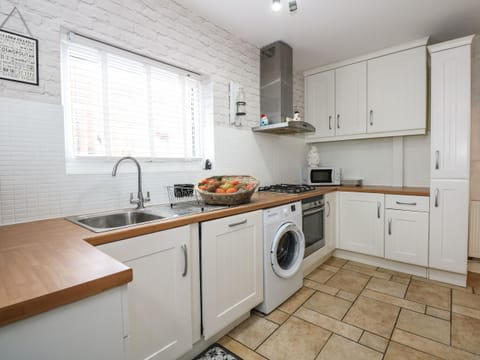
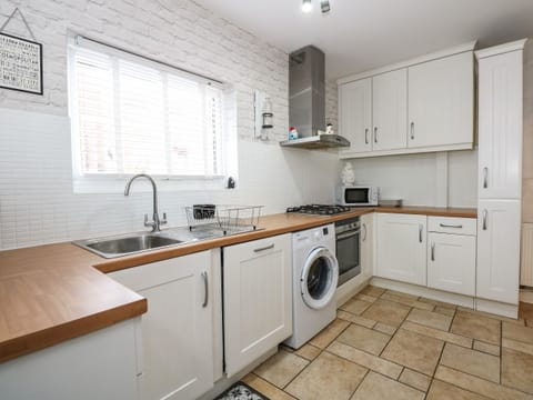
- fruit basket (227, 188)
